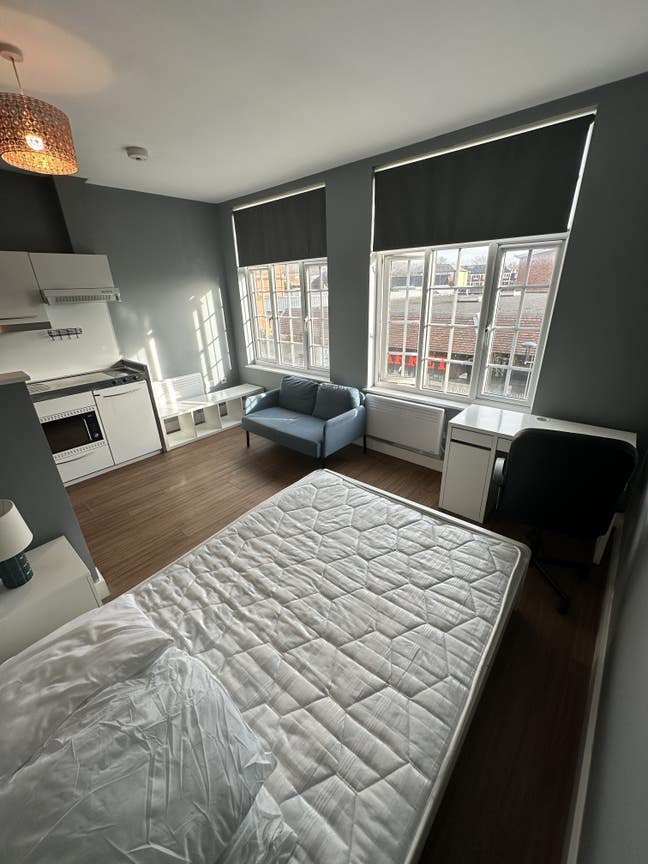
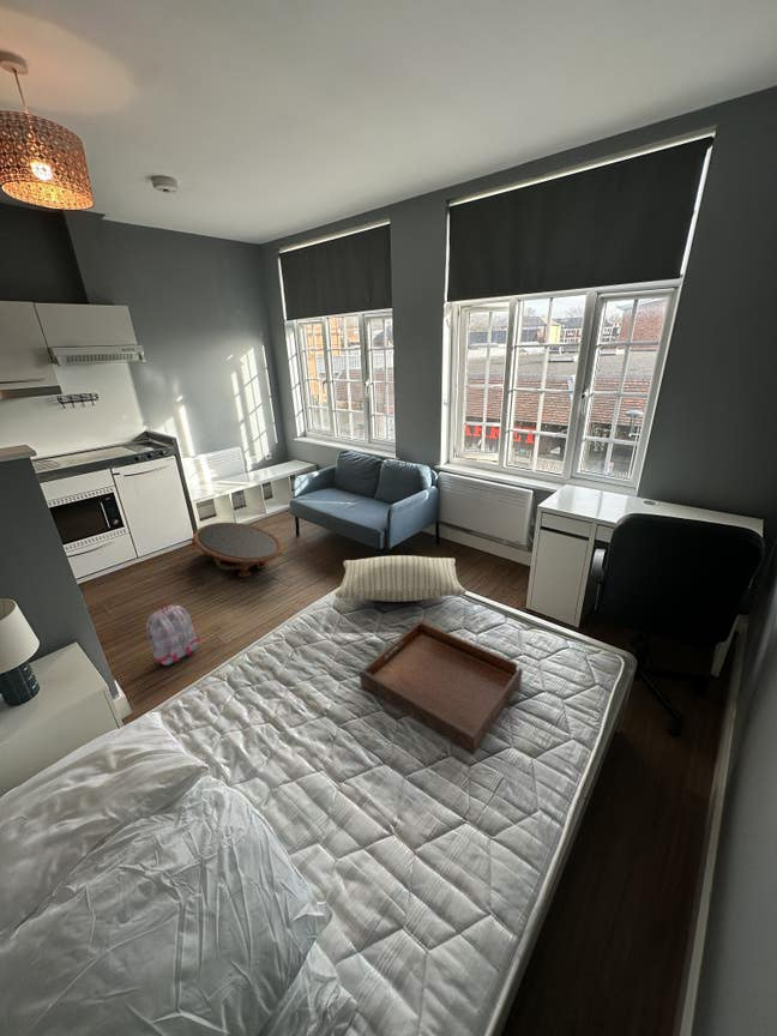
+ pillow (399, 577)
+ coffee table (237, 550)
+ backpack (170, 630)
+ serving tray (441, 675)
